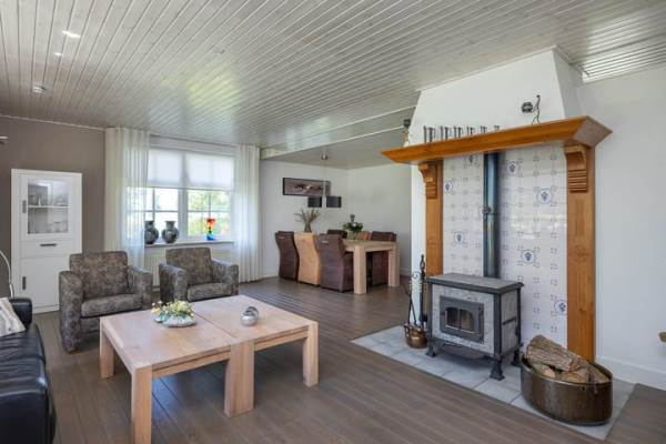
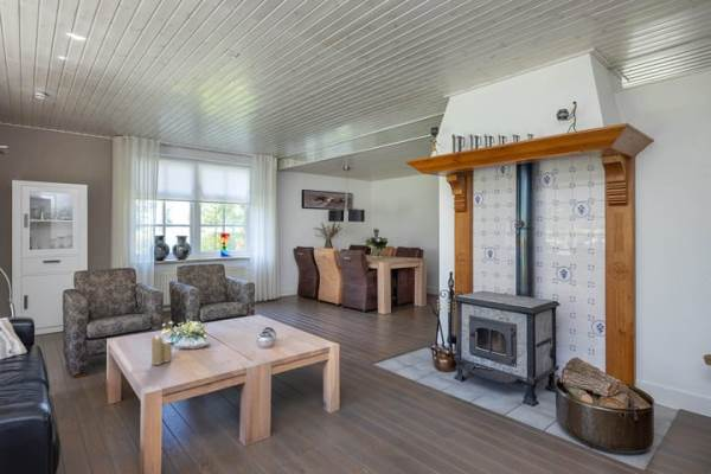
+ candle (161, 347)
